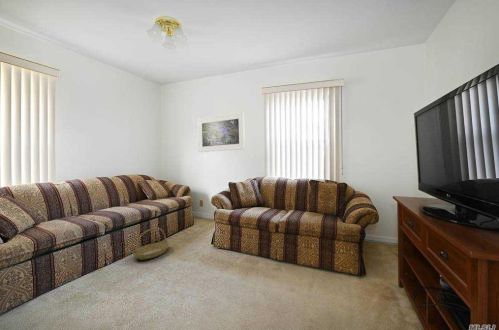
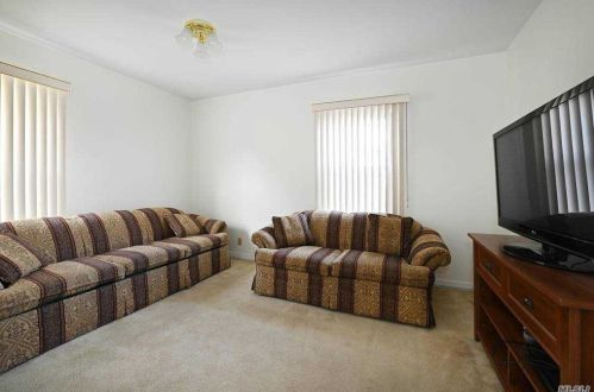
- basket (153, 243)
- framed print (220, 133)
